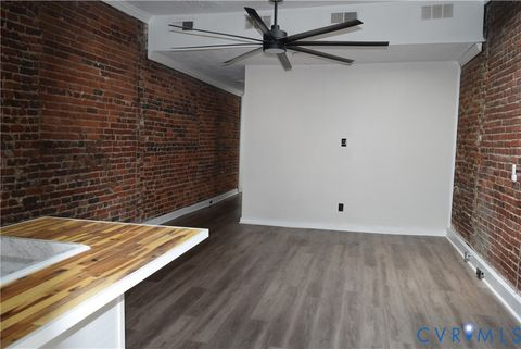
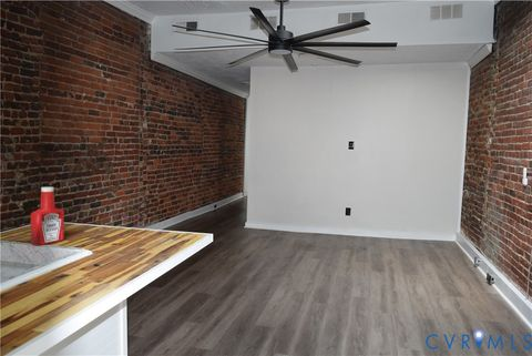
+ soap bottle (48, 214)
